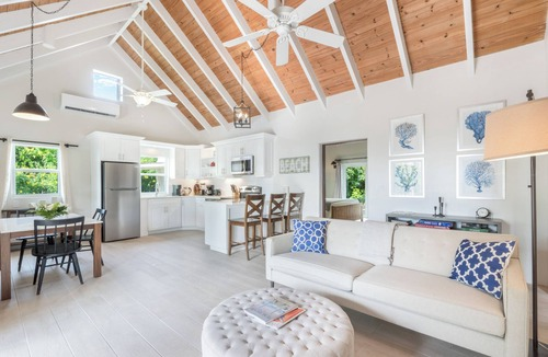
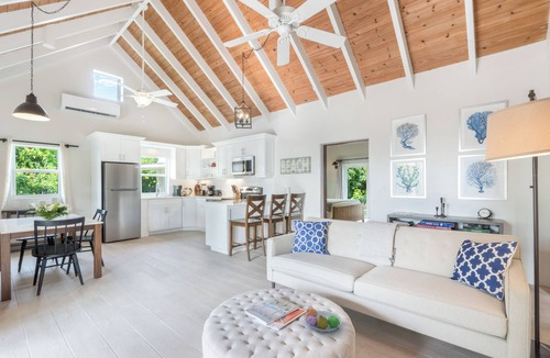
+ fruit bowl (323, 316)
